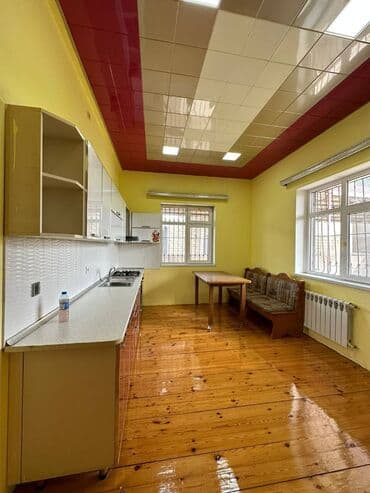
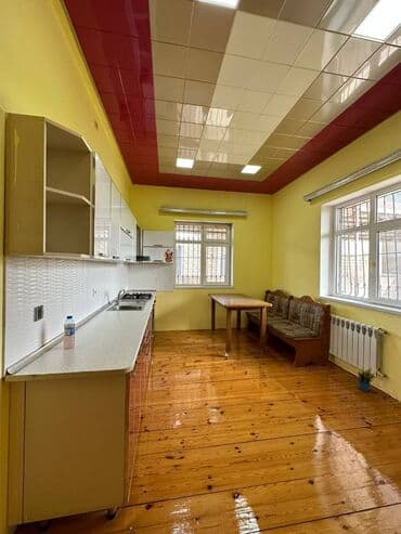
+ potted plant (367, 376)
